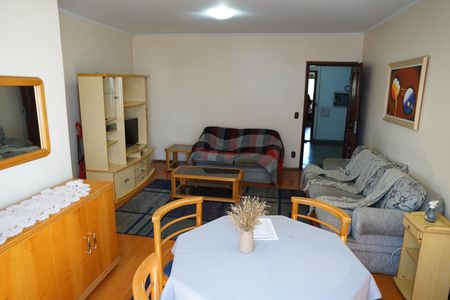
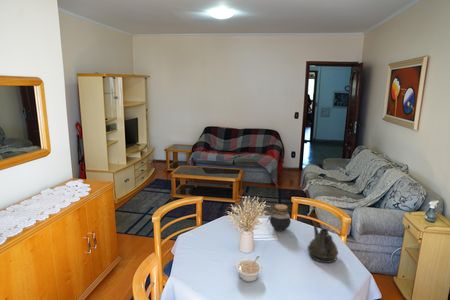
+ jar (279, 217)
+ legume (248, 269)
+ teapot (321, 240)
